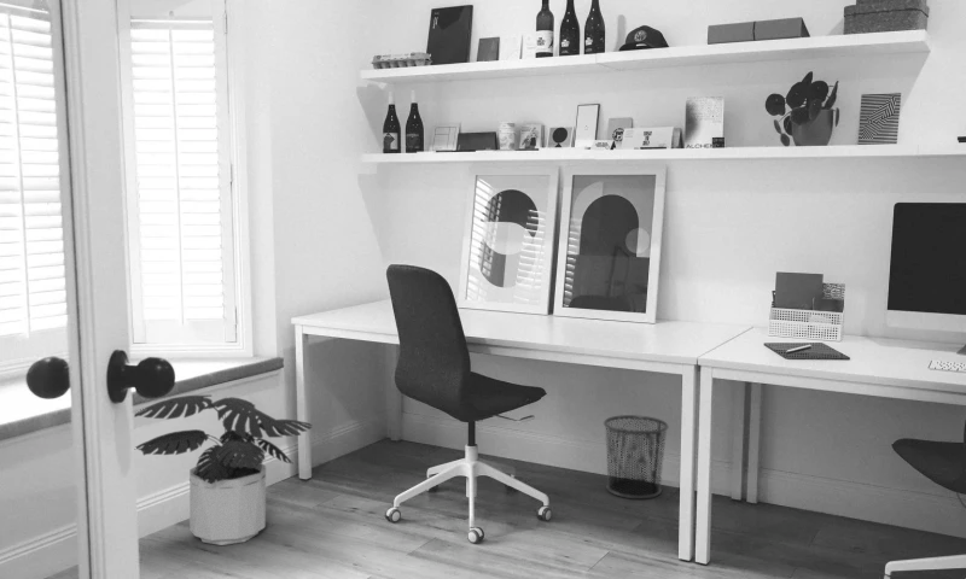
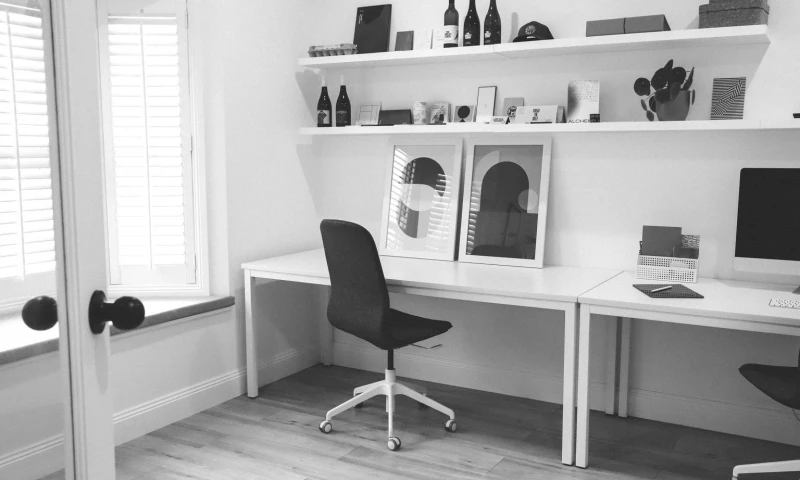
- waste bin (635, 456)
- potted plant (233, 464)
